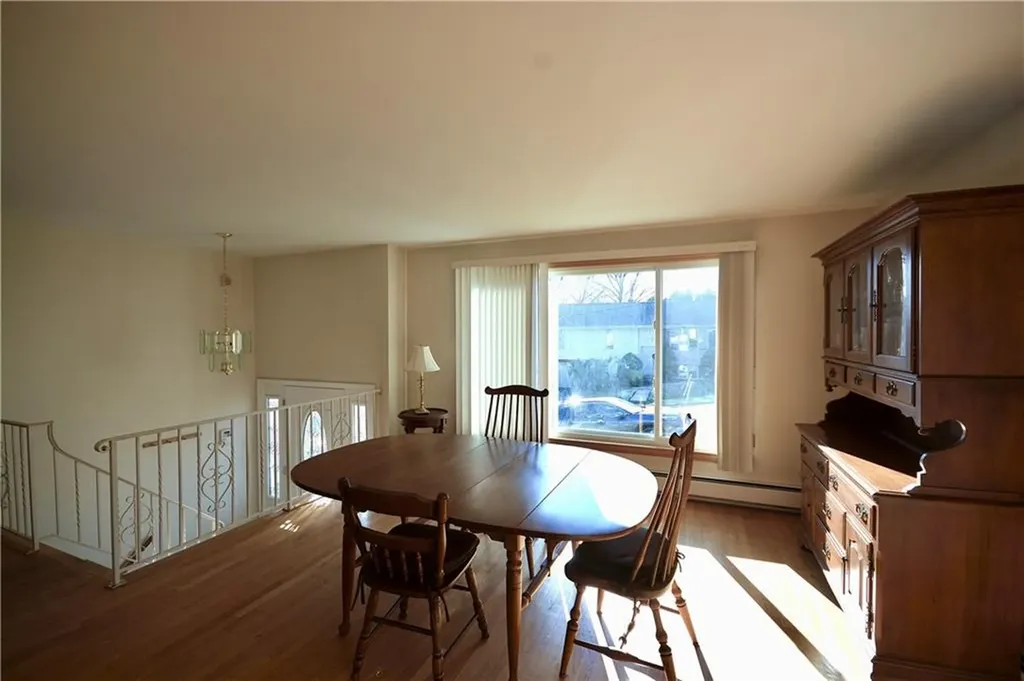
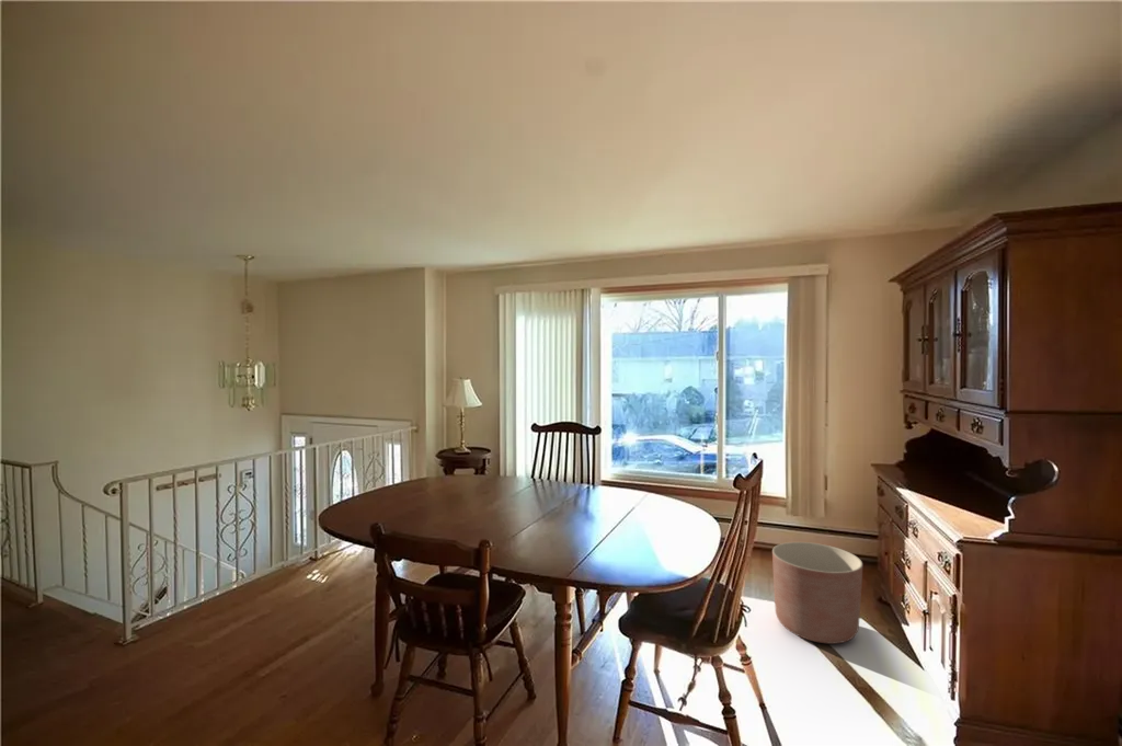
+ planter (815, 592)
